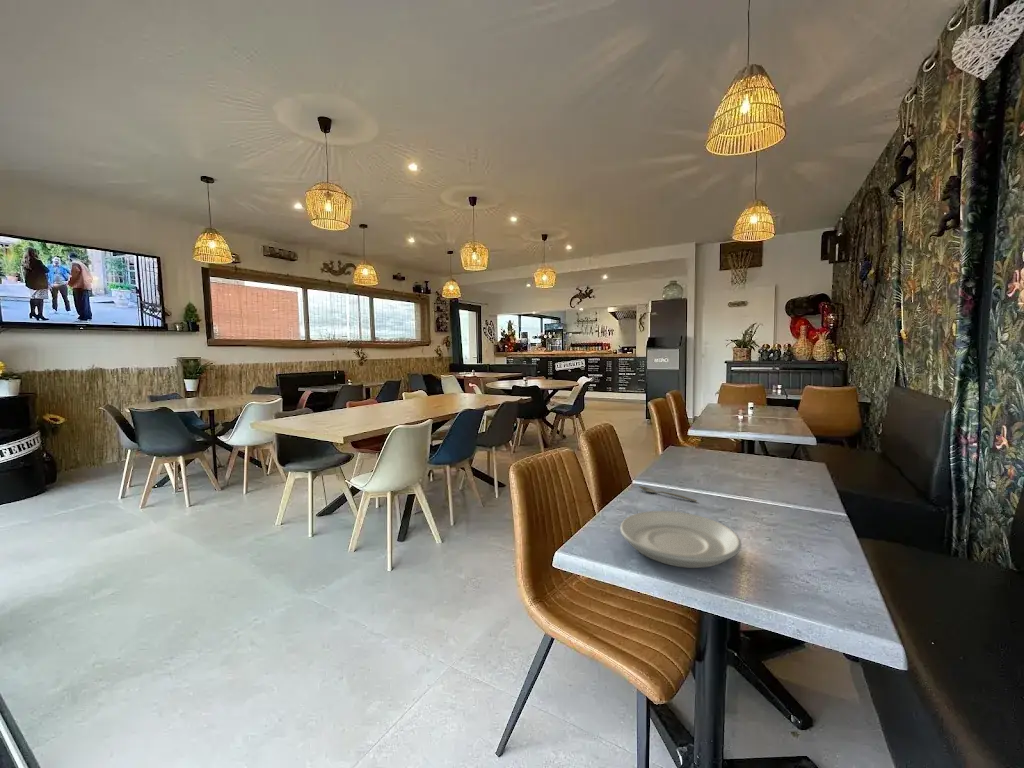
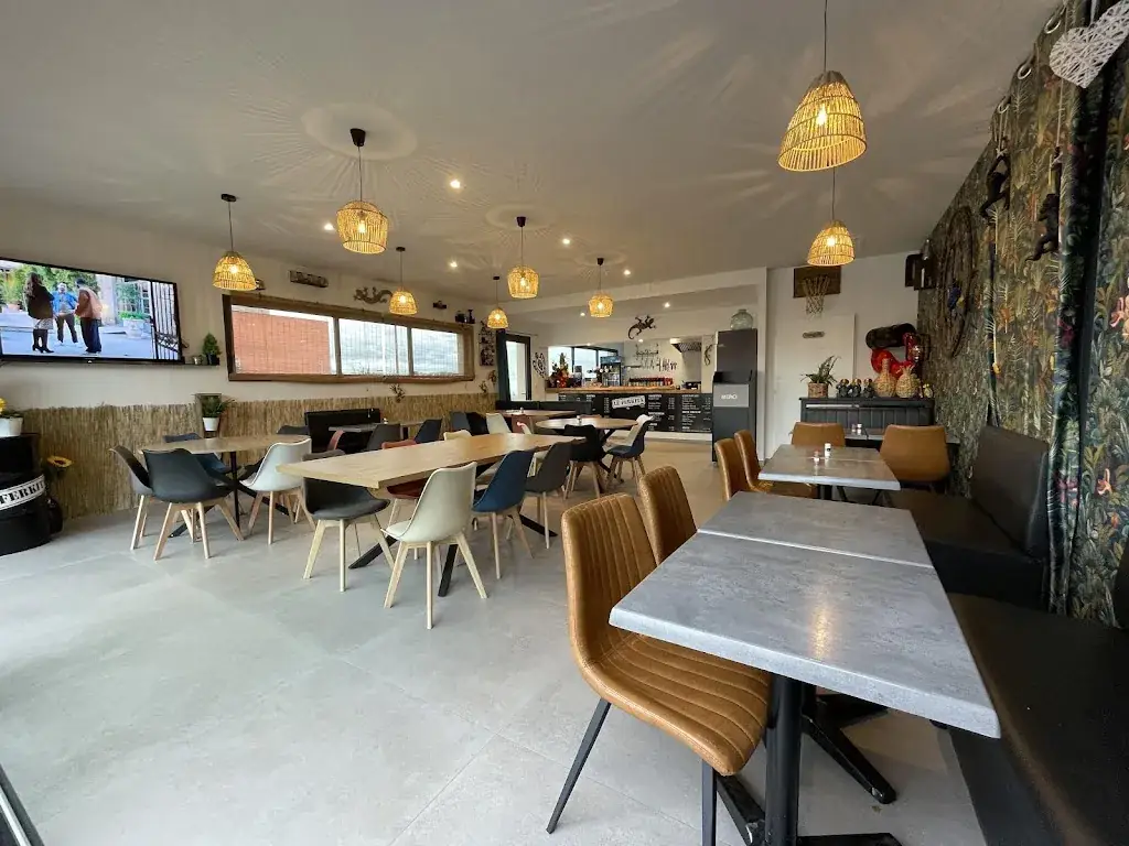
- plate (677, 540)
- spoon (666, 493)
